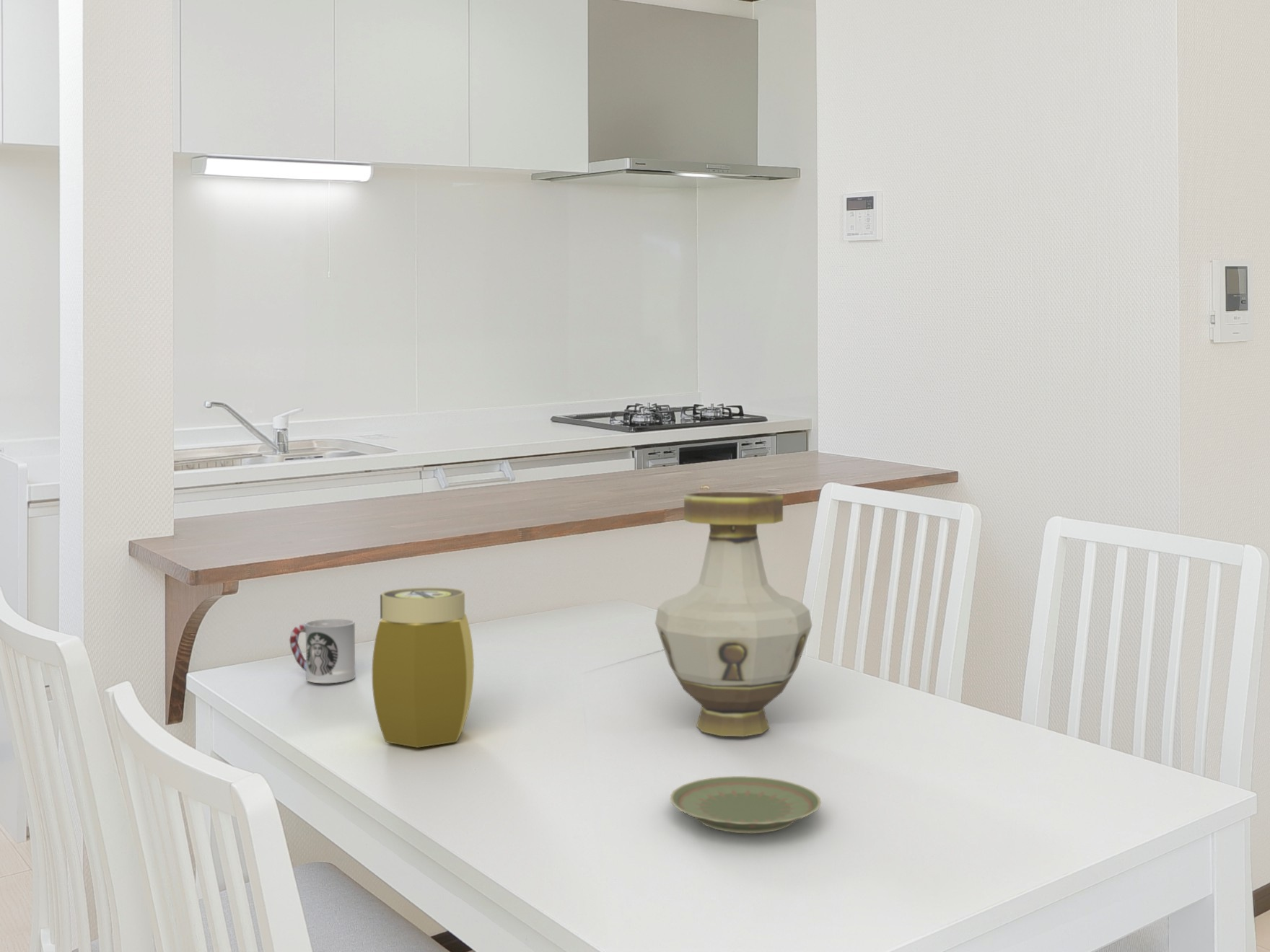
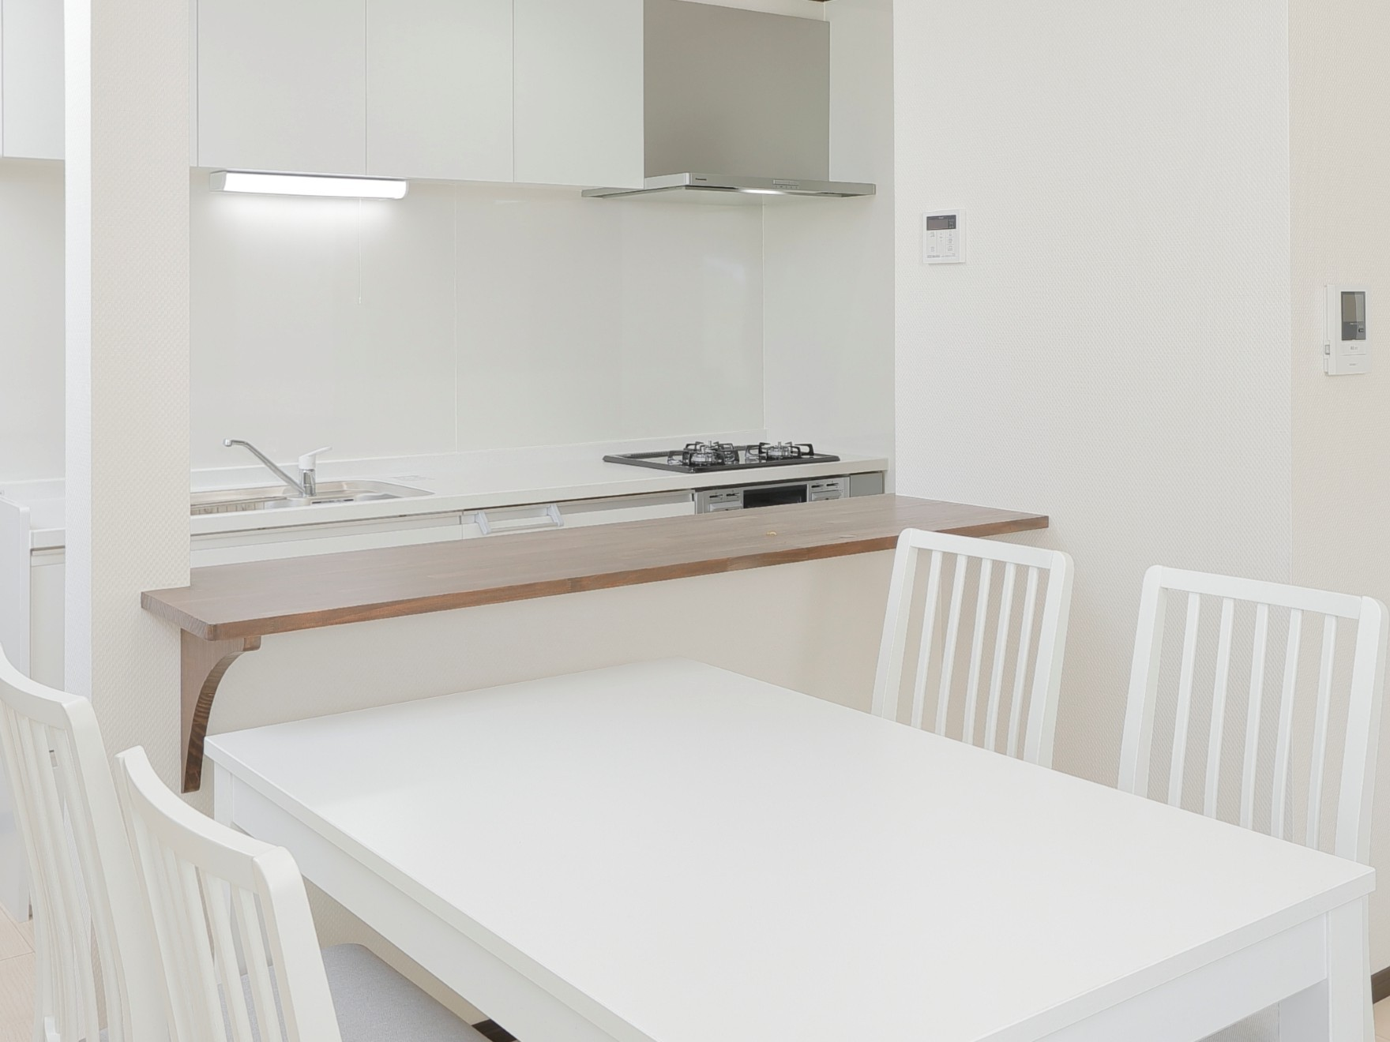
- cup (321, 650)
- vase (732, 611)
- jar (424, 665)
- plate (745, 807)
